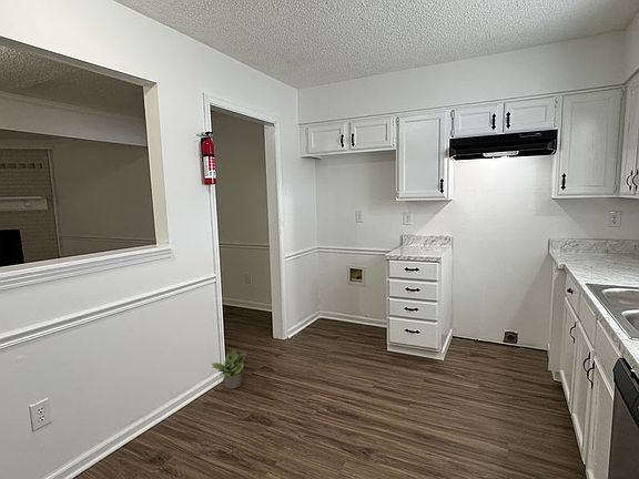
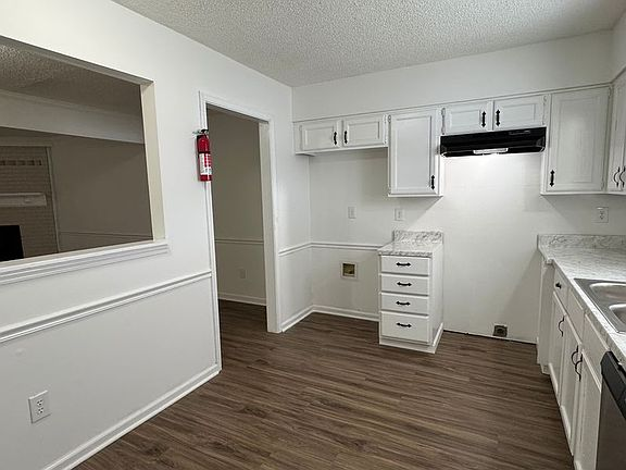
- potted plant (227, 368)
